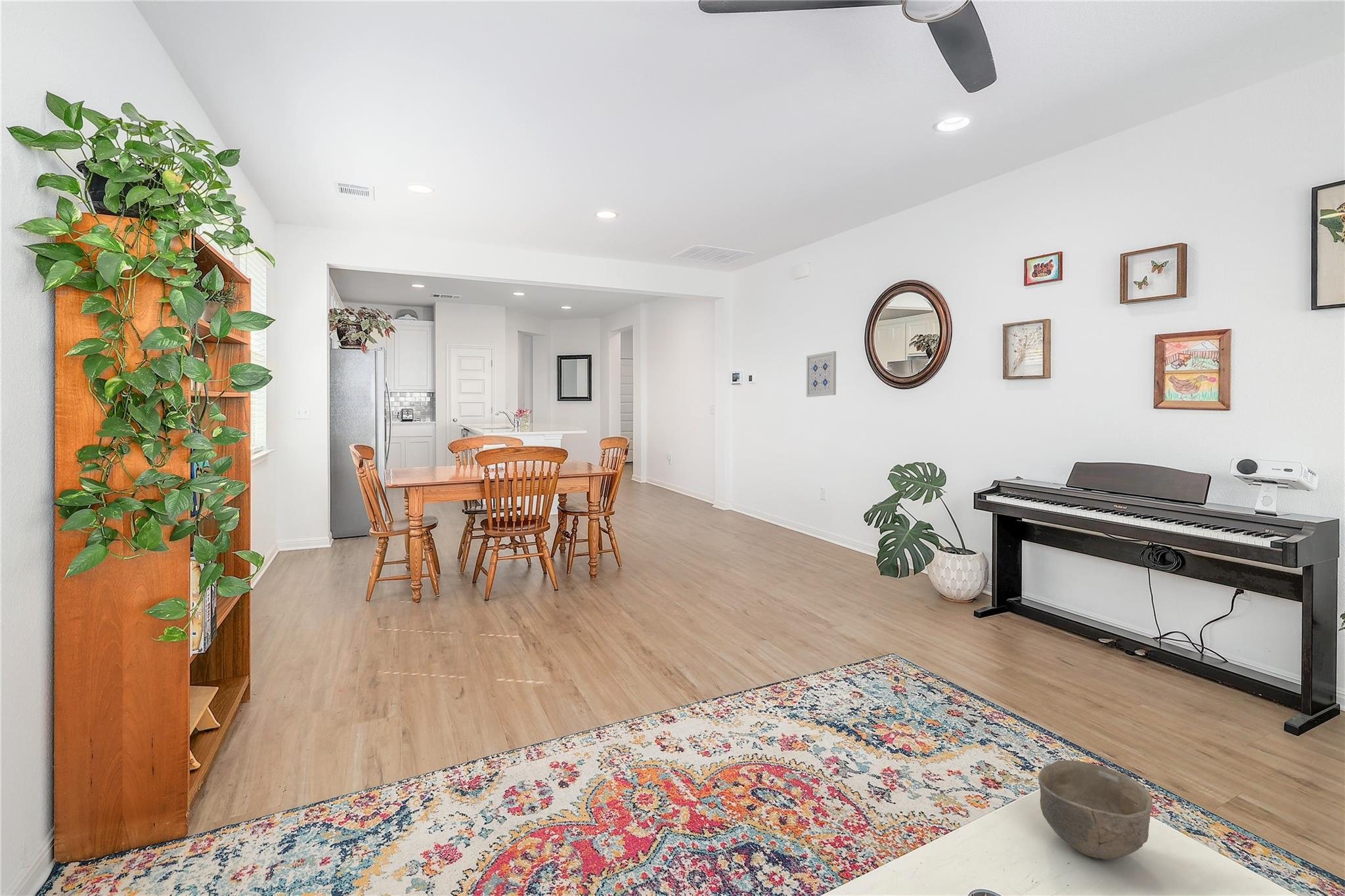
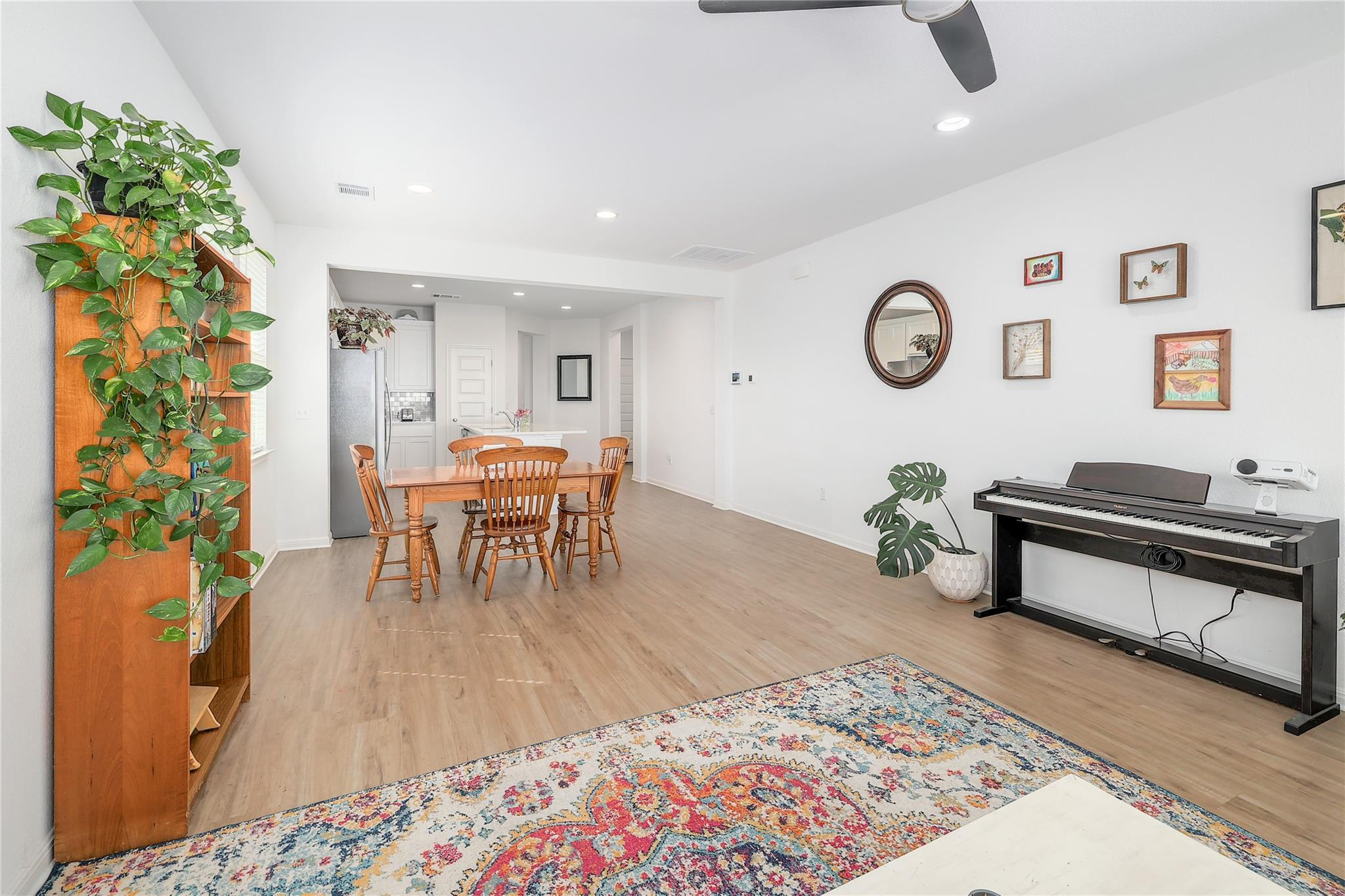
- bowl (1091, 816)
- wall art (820, 375)
